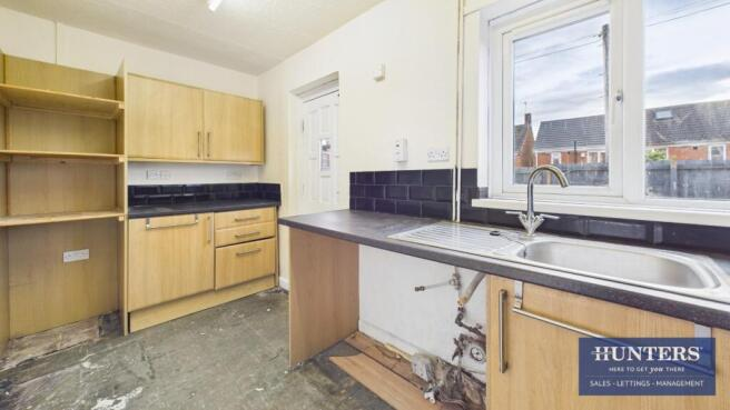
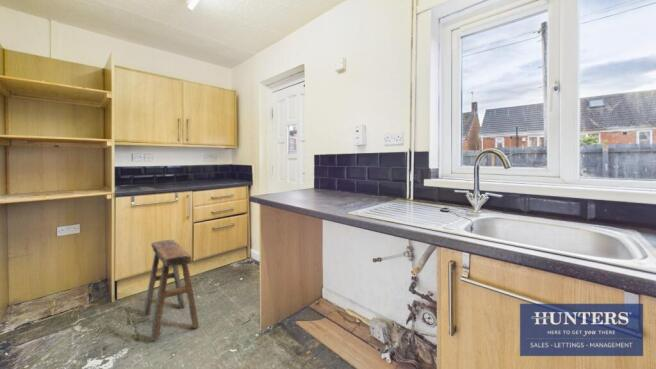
+ stool (166, 284)
